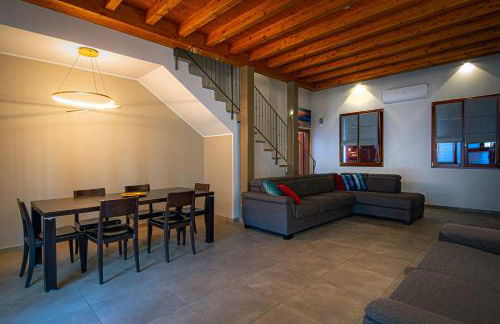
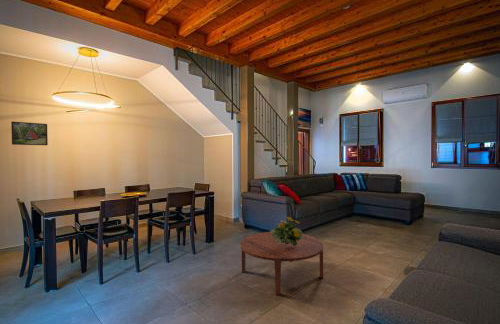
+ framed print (30, 133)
+ coffee table (281, 258)
+ flowering plant (286, 231)
